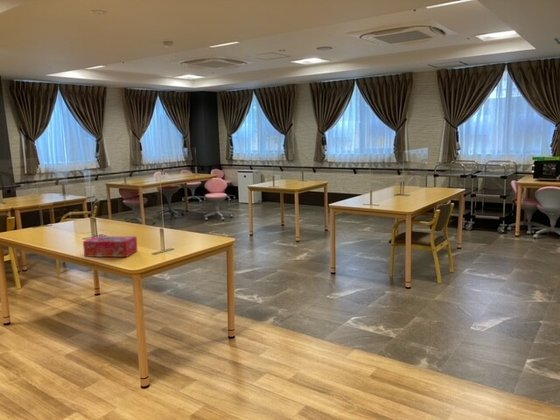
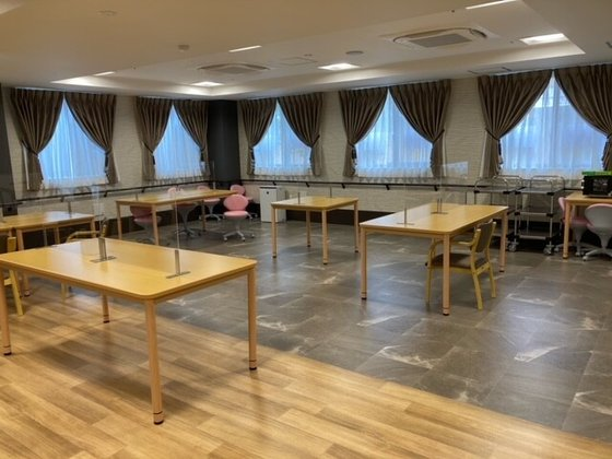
- tissue box (110, 246)
